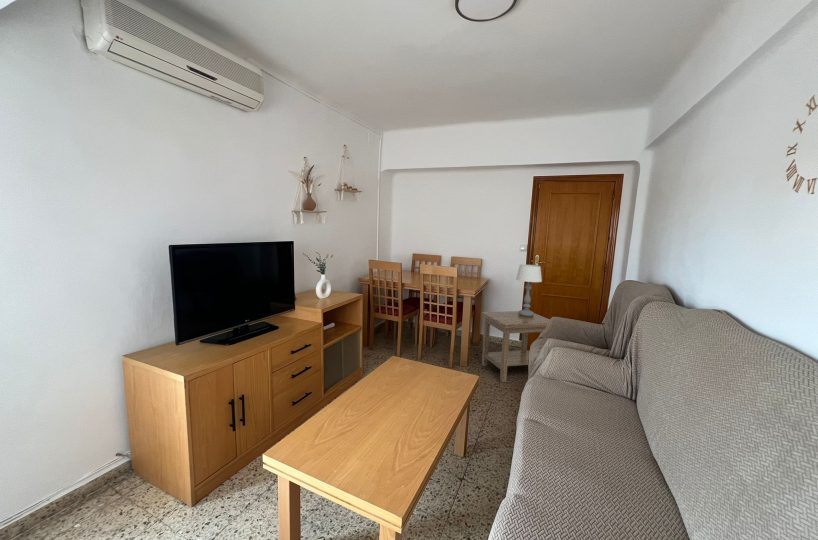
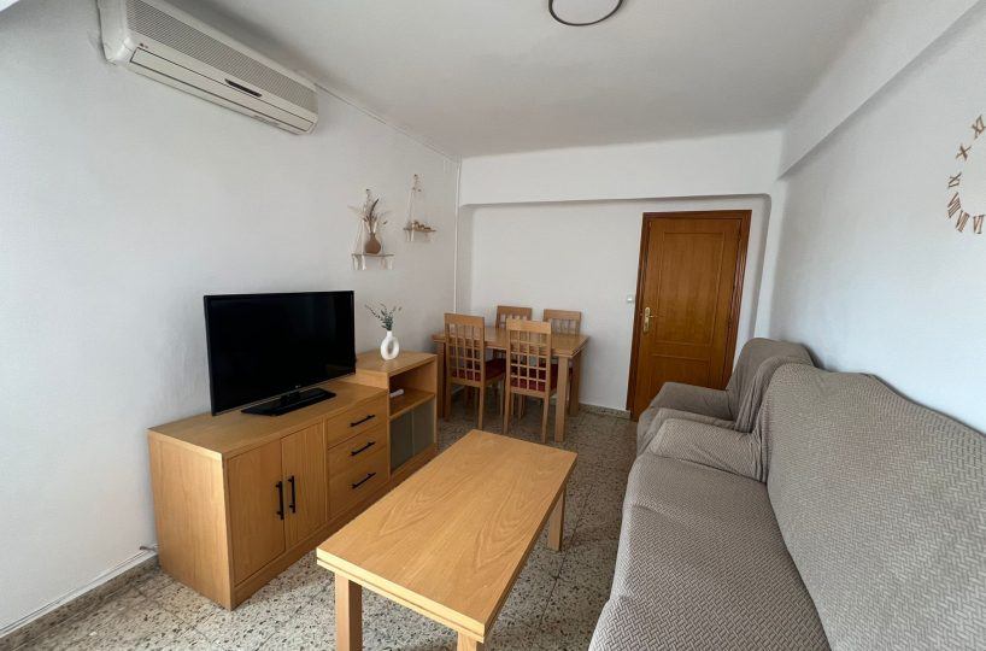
- side table (521, 344)
- table lamp (527, 290)
